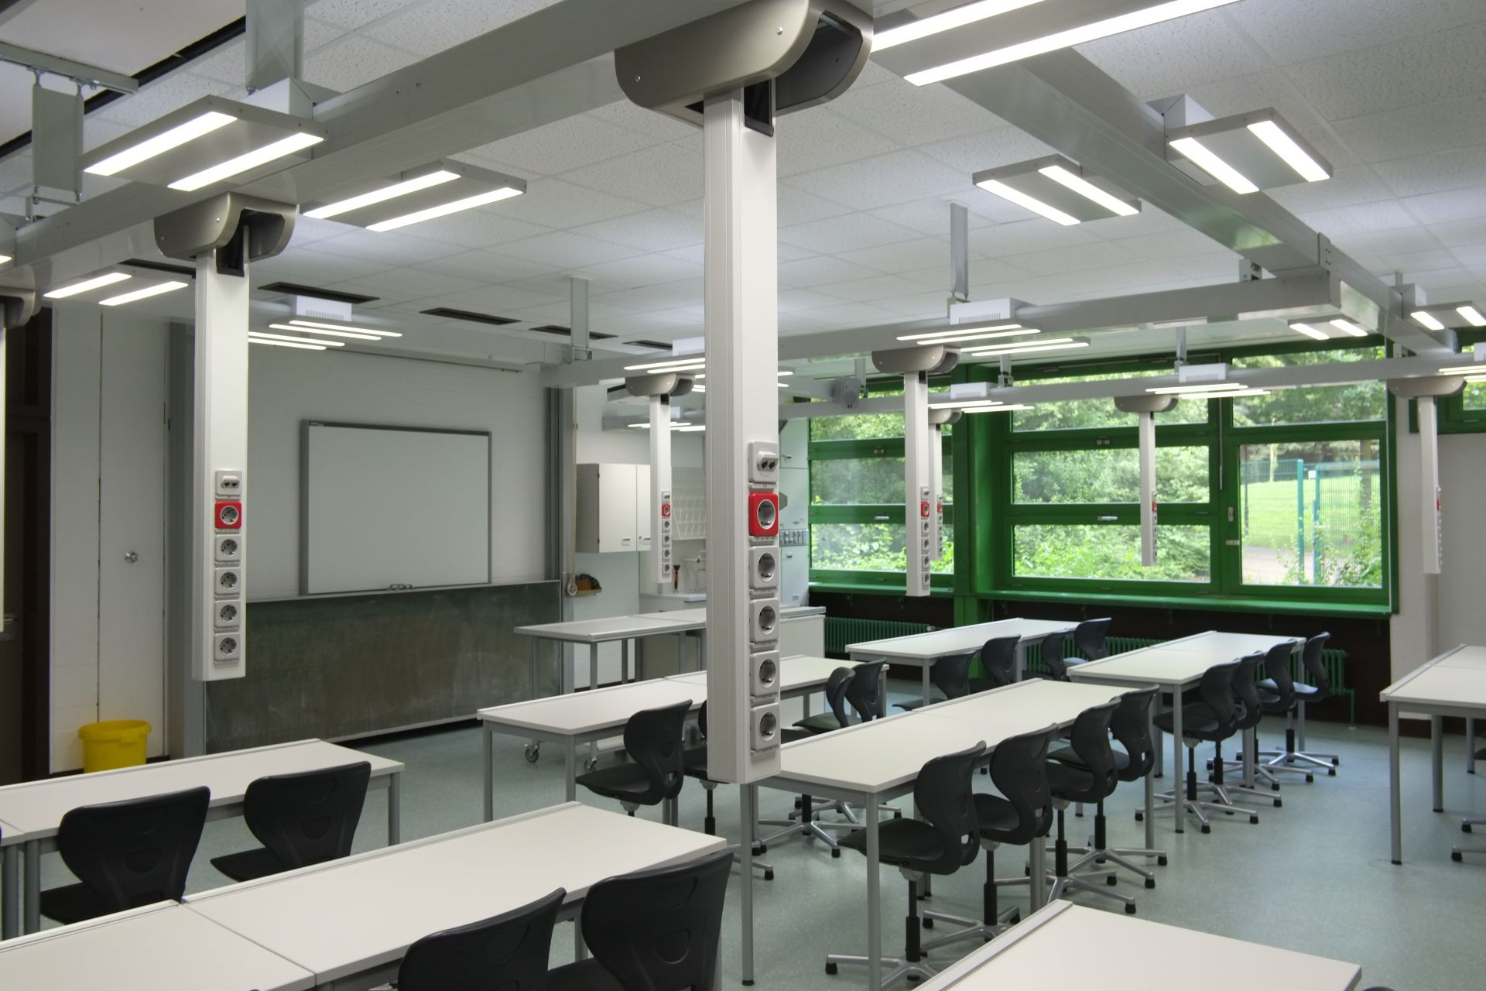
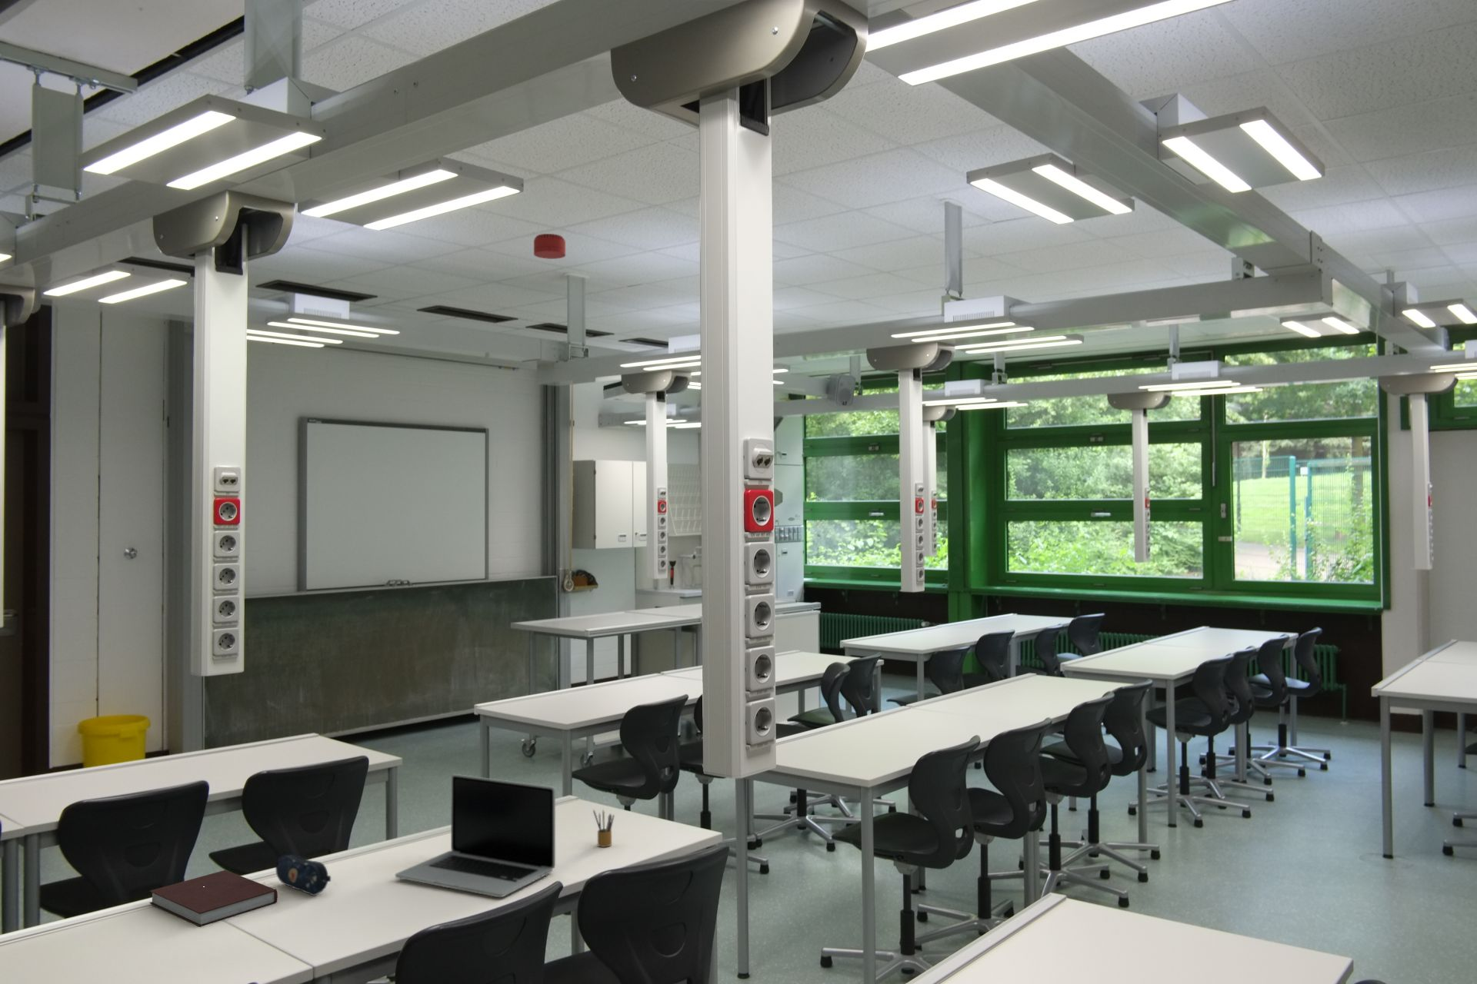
+ laptop (476, 832)
+ smoke detector (549, 245)
+ pencil box (603, 827)
+ pencil case (301, 873)
+ notebook (213, 896)
